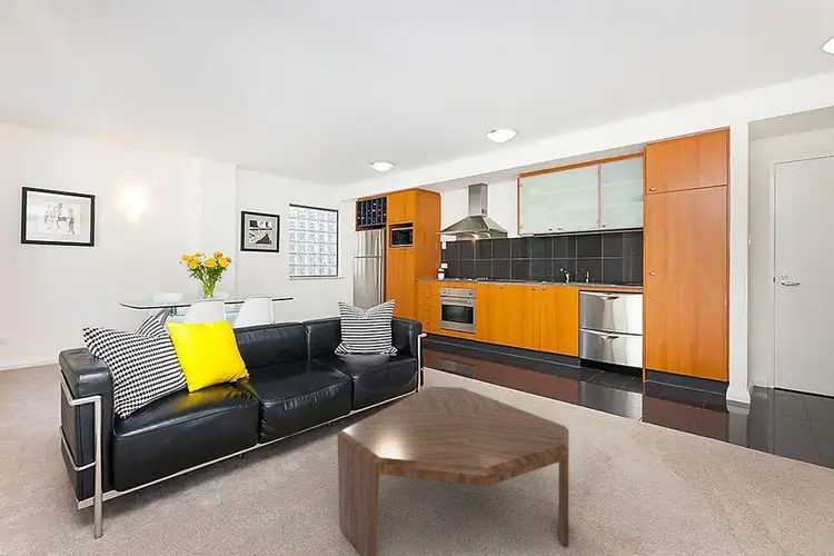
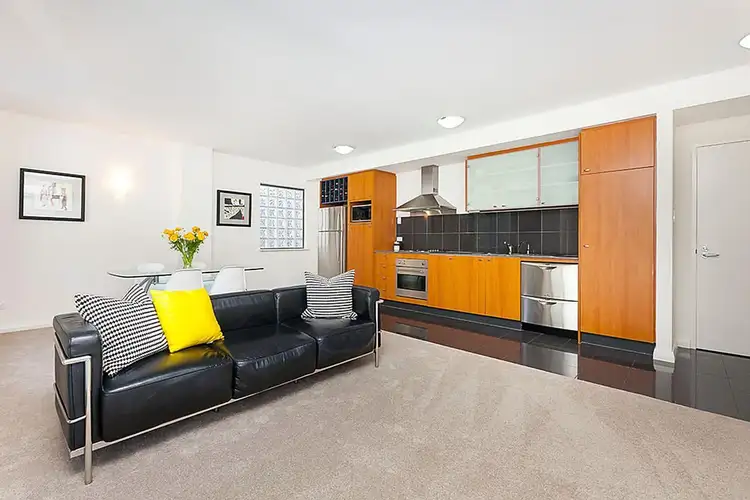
- coffee table (449, 458)
